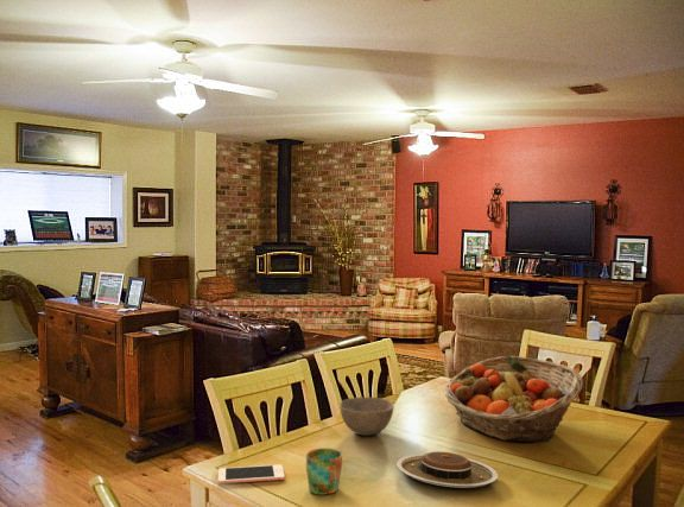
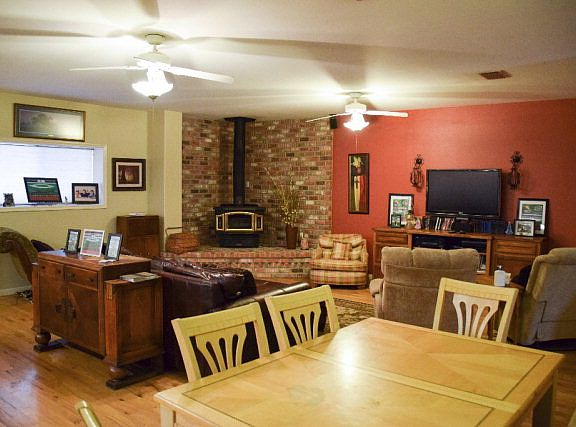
- cell phone (251, 474)
- fruit basket (511, 395)
- plate (445, 467)
- mug (325, 474)
- bowl (366, 418)
